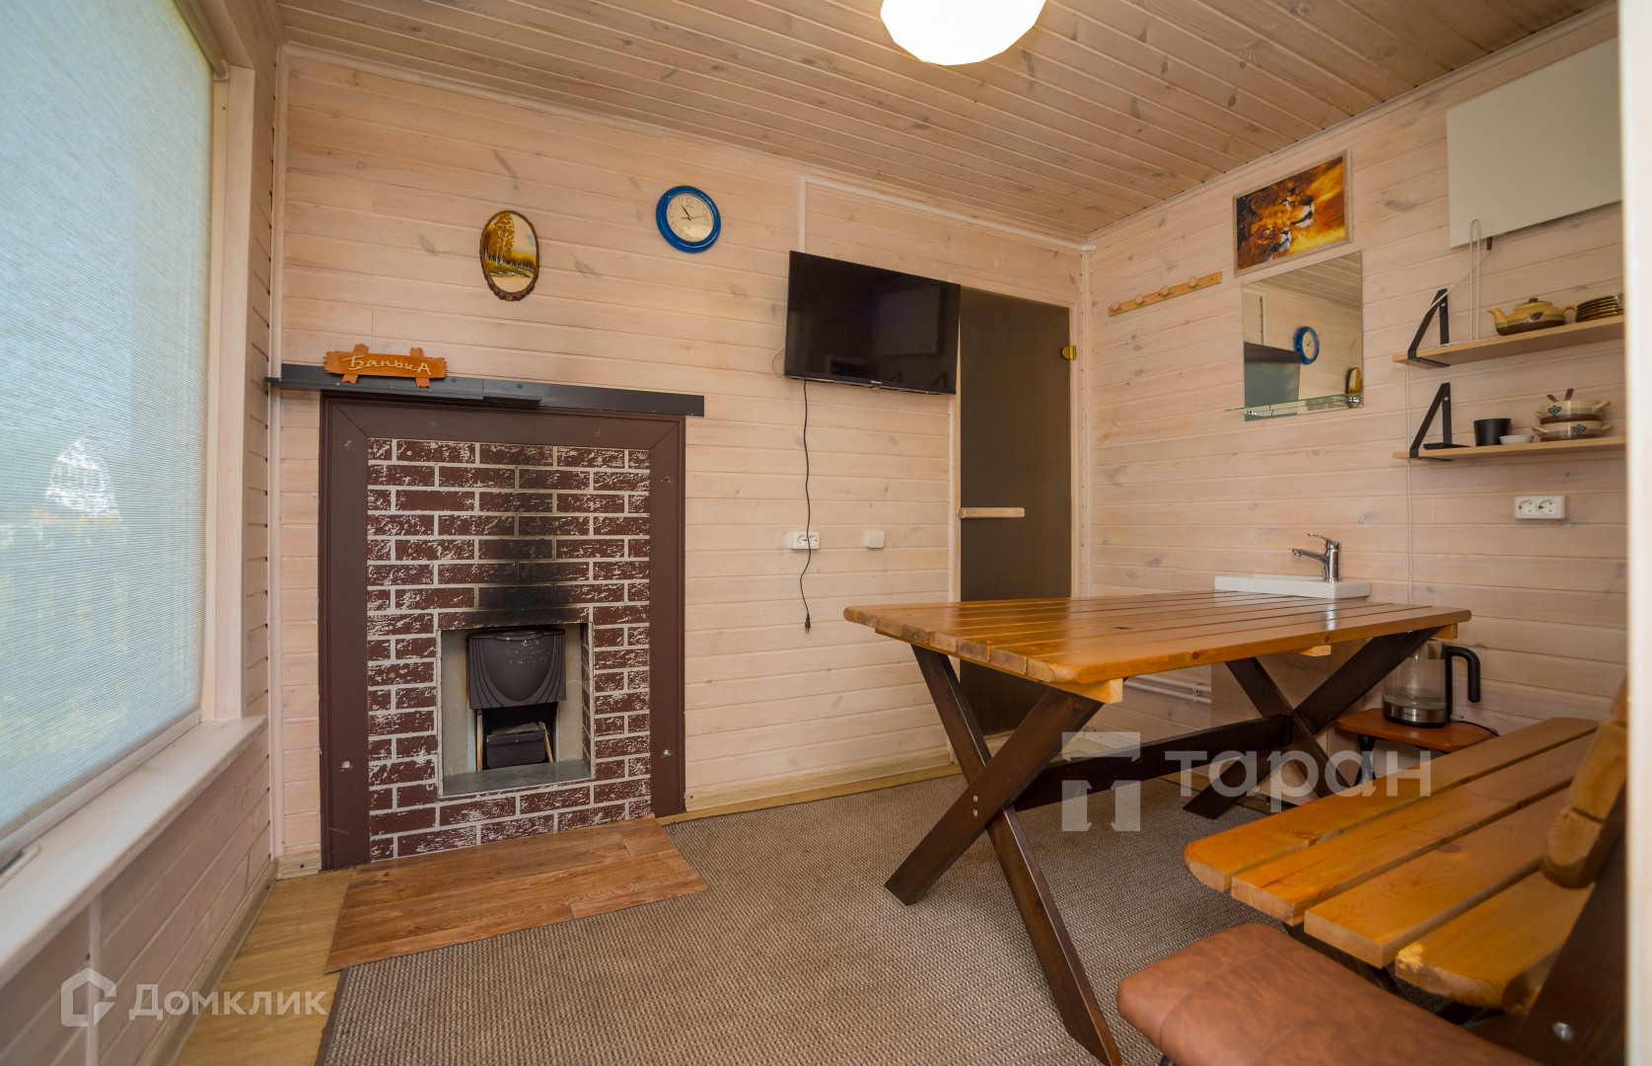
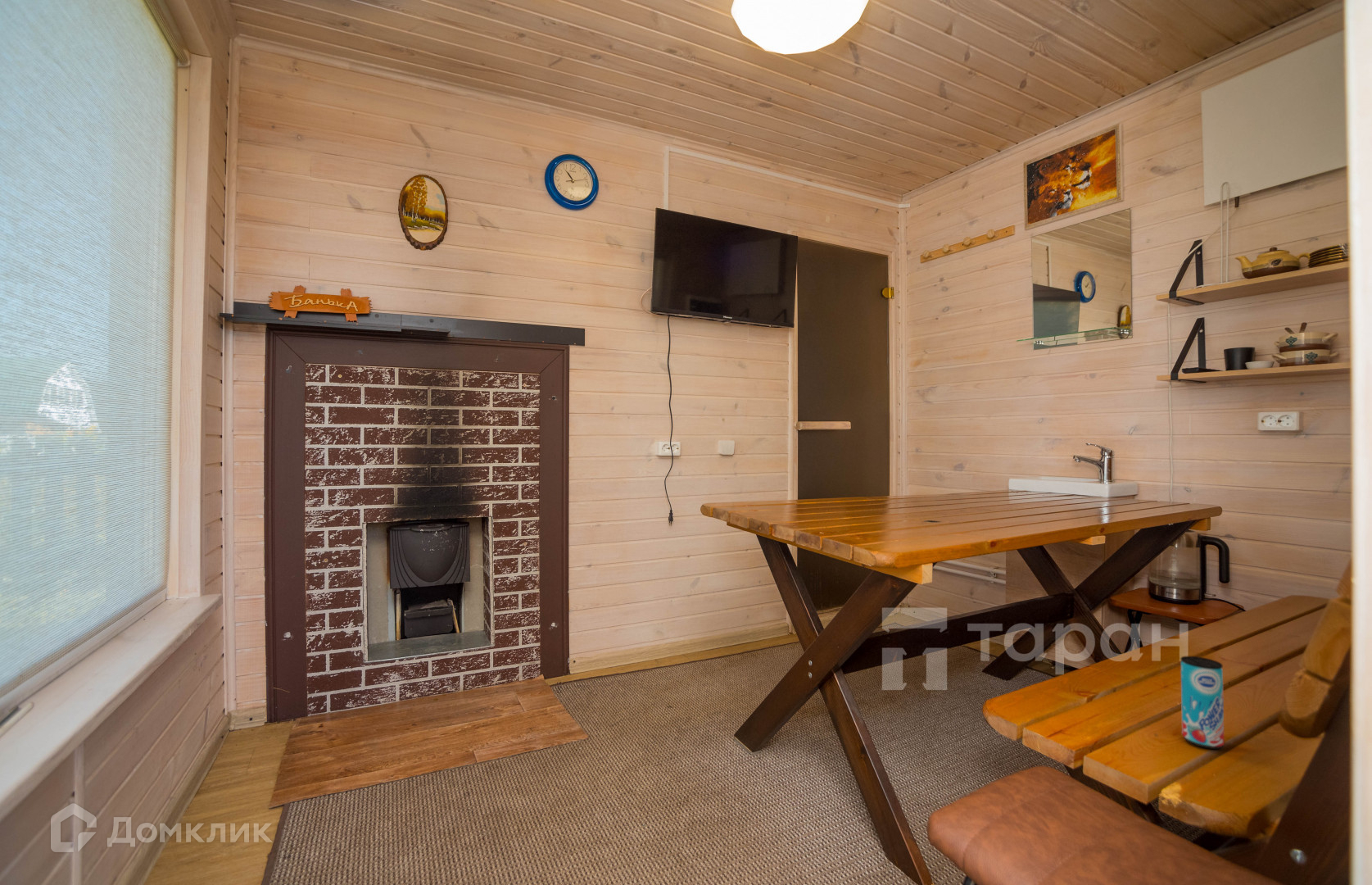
+ beverage can (1202, 701)
